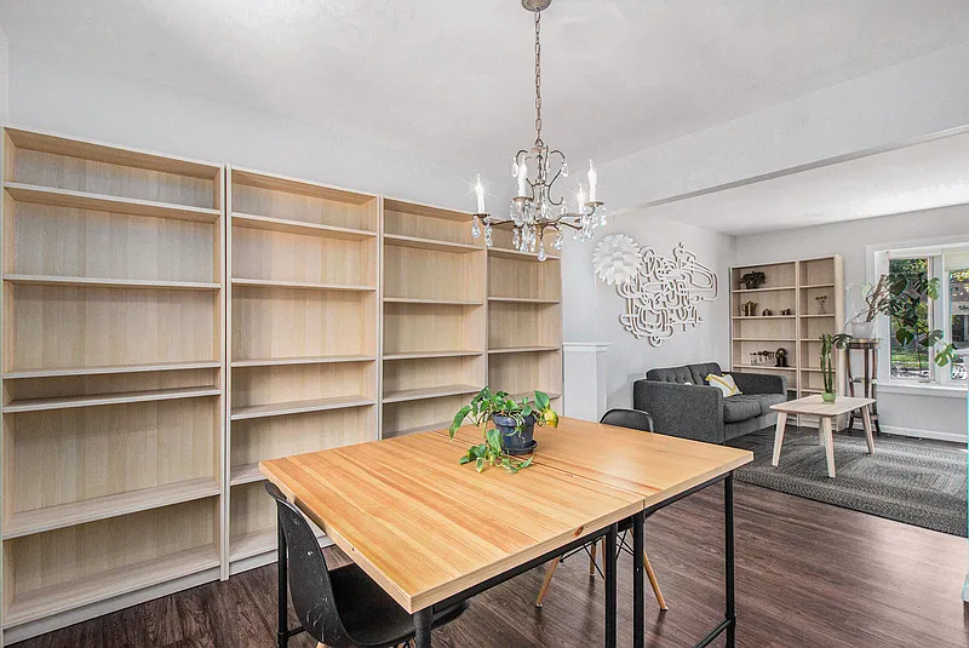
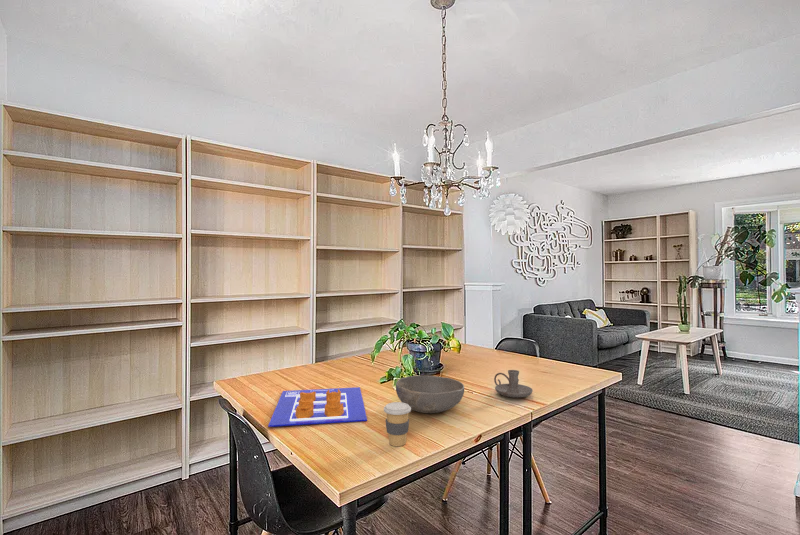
+ bowl (430, 395)
+ coffee cup (397, 424)
+ candle holder (510, 382)
+ poster (320, 399)
